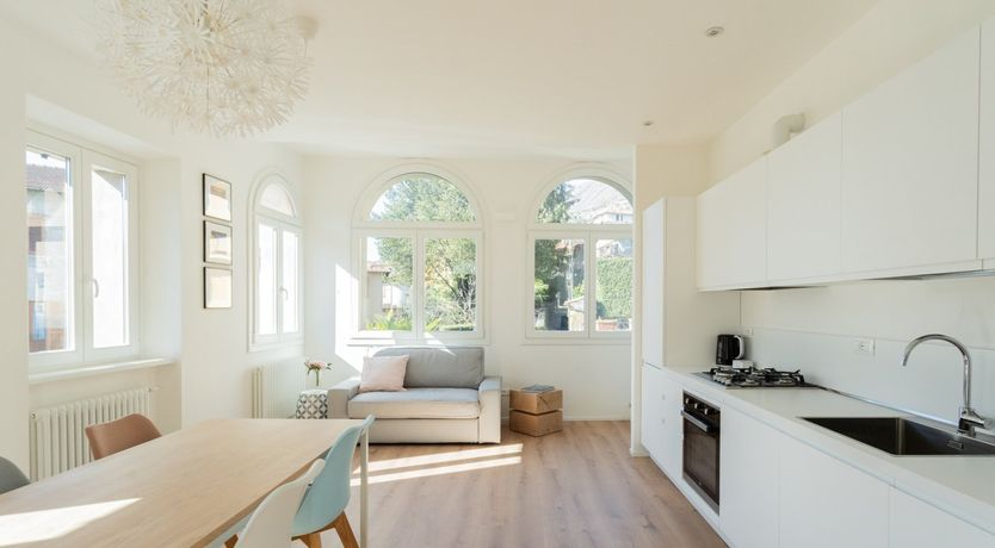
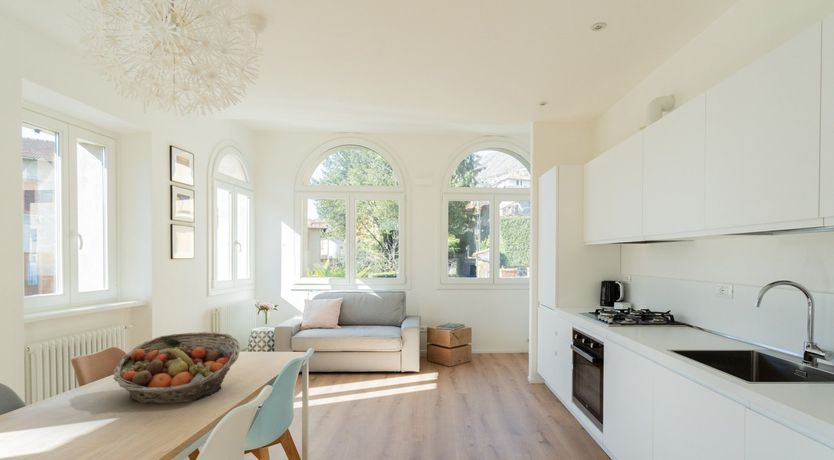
+ fruit basket (180, 366)
